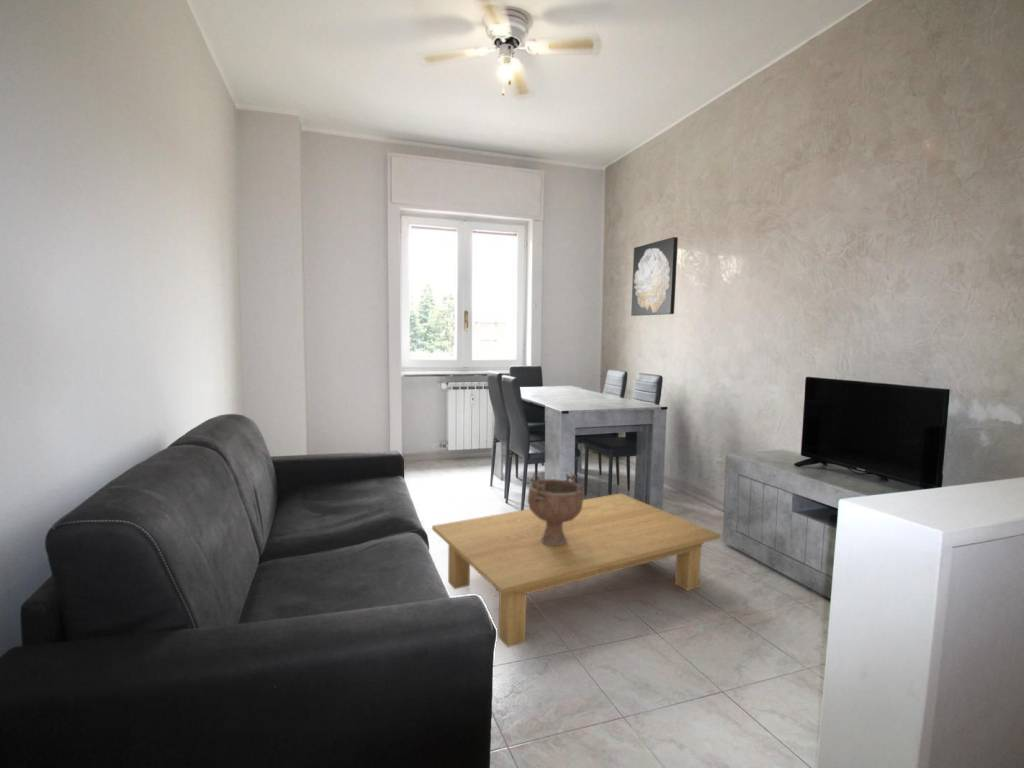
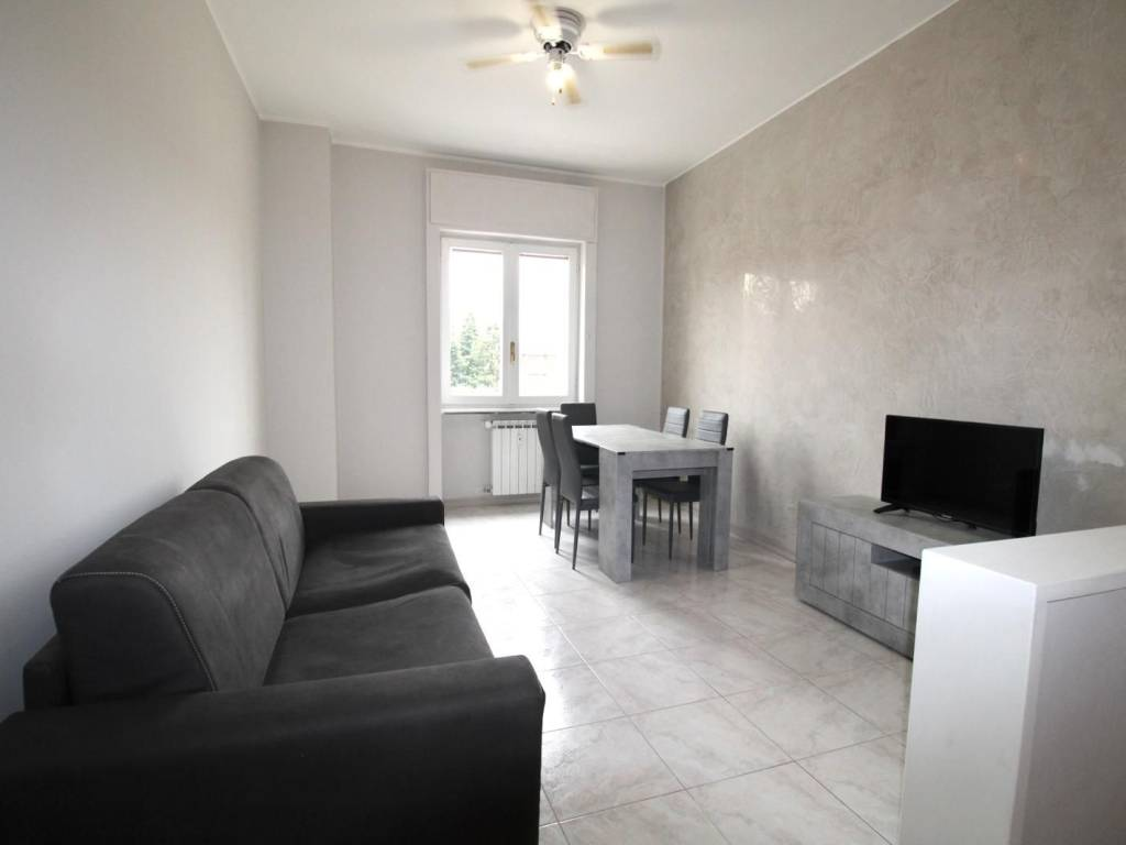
- coffee table (574, 557)
- decorative bowl (555, 508)
- wall art (653, 279)
